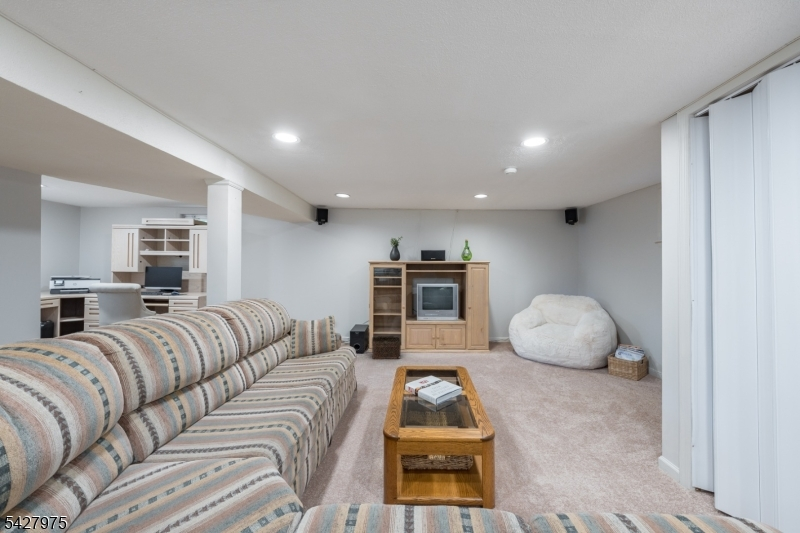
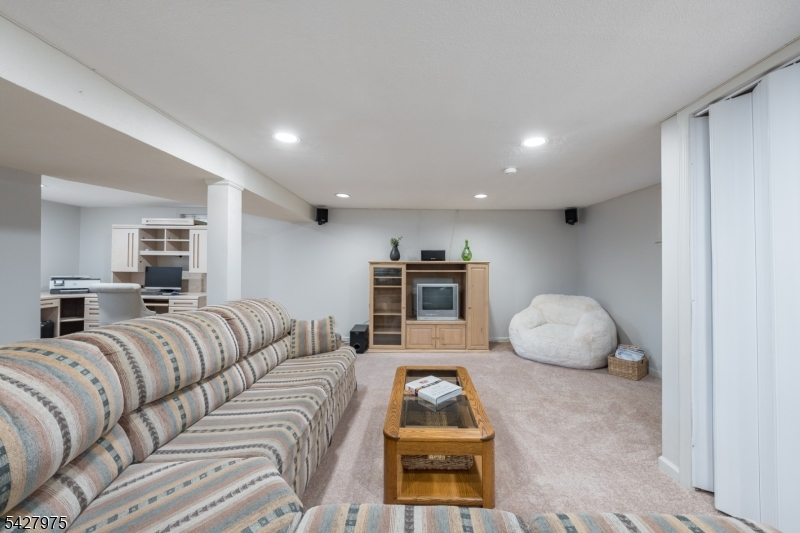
- basket (386, 345)
